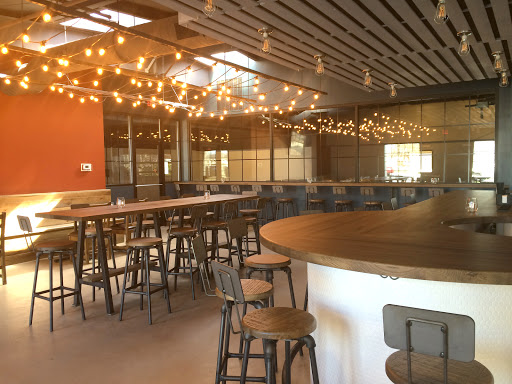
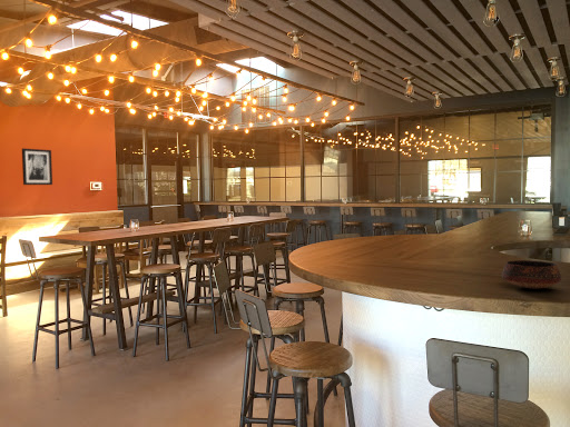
+ wall art (37, 167)
+ bowl (530, 275)
